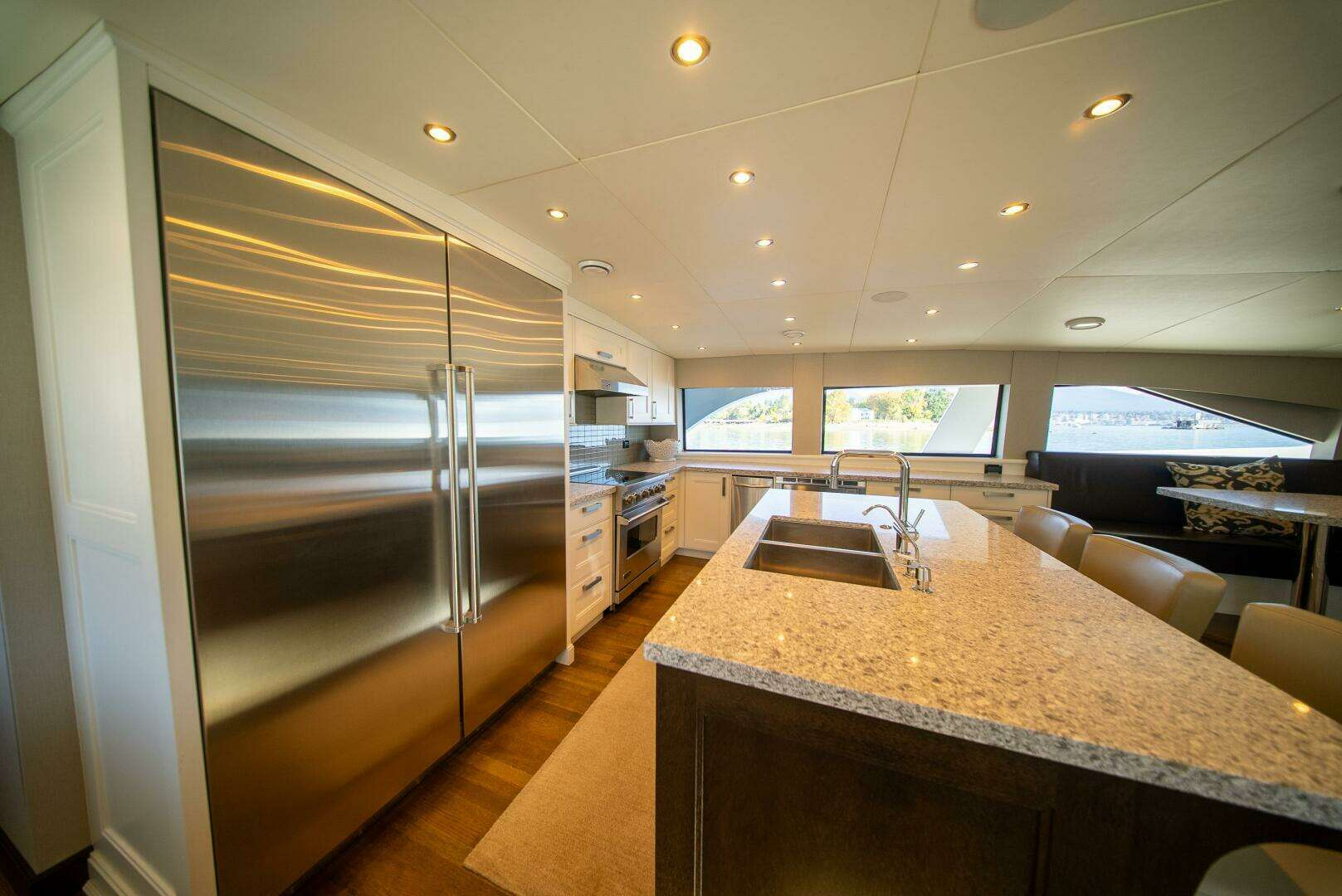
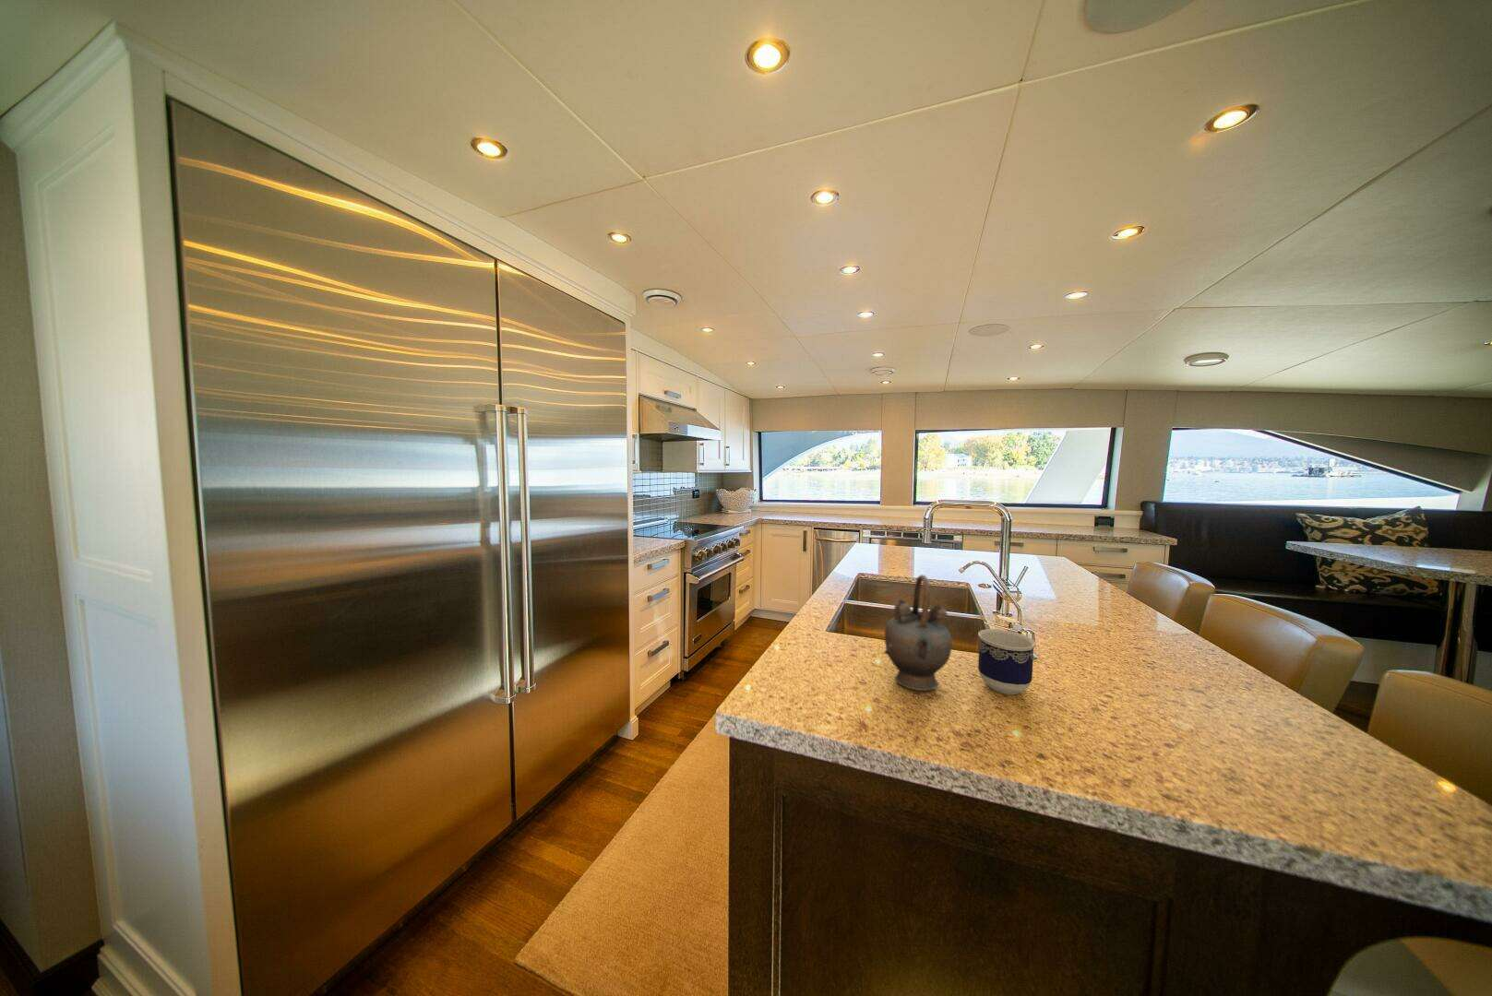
+ cup (1002, 659)
+ teapot (918, 631)
